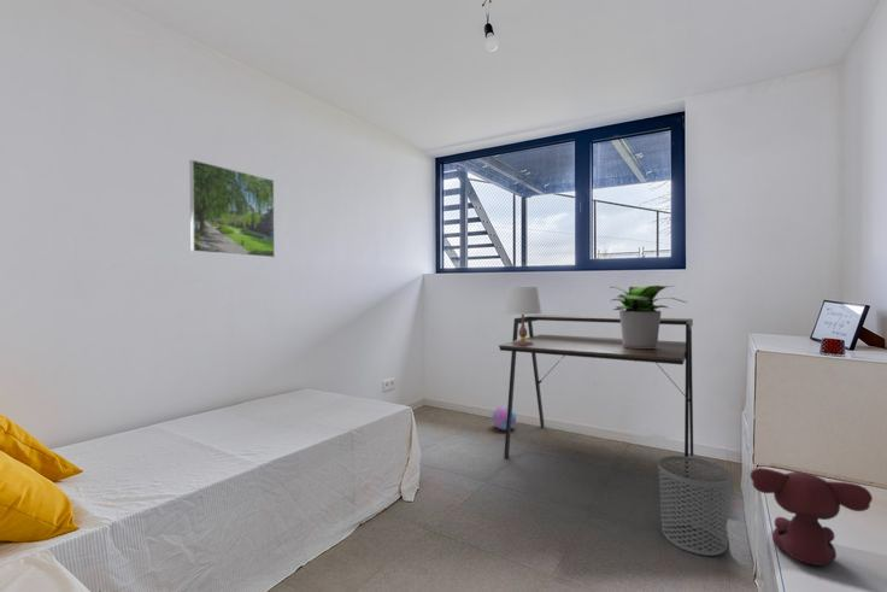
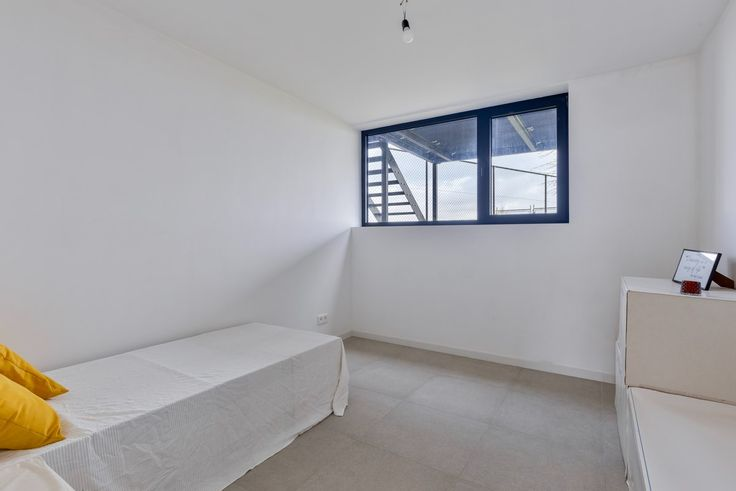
- decorative ball (504, 417)
- potted plant (644, 316)
- desk (597, 357)
- waste bin (693, 504)
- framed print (235, 212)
- table lamp (522, 315)
- teddy bear (804, 514)
